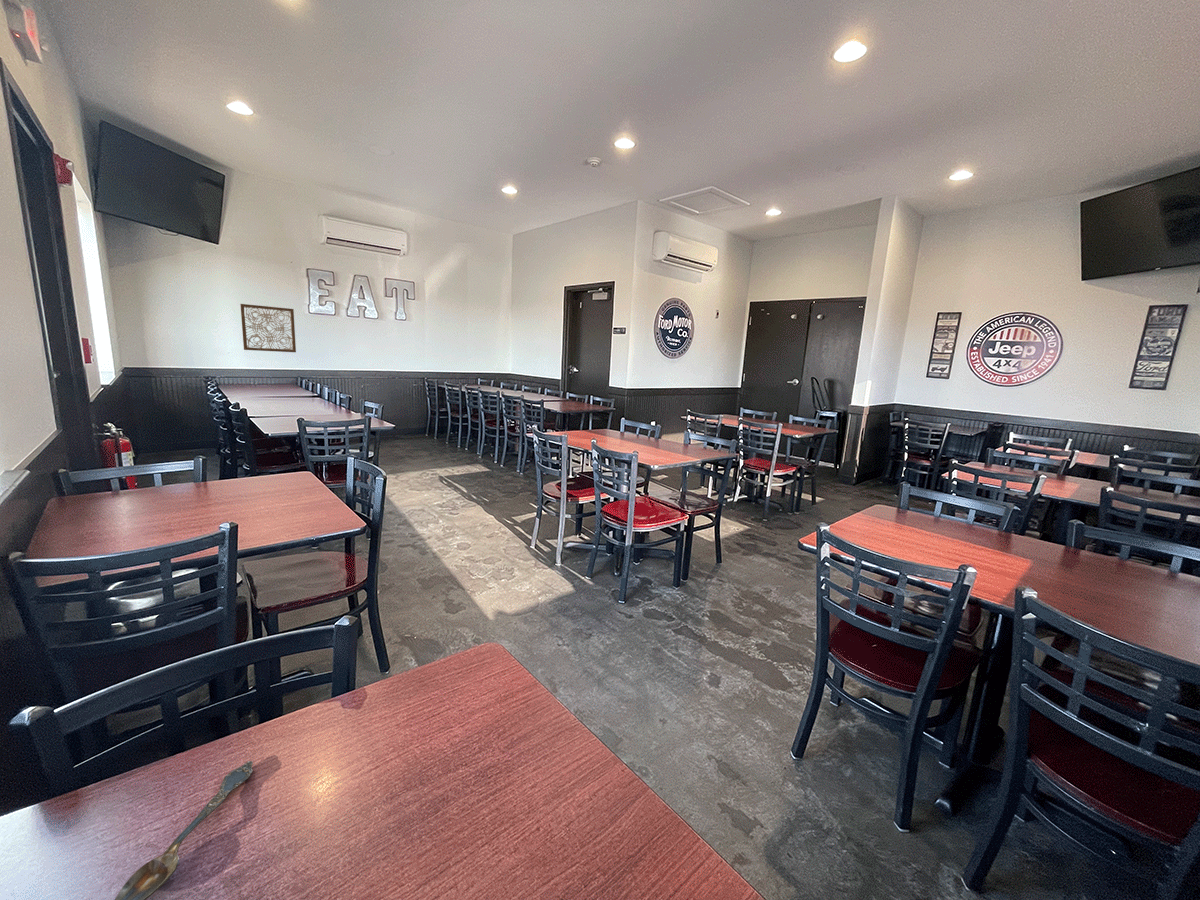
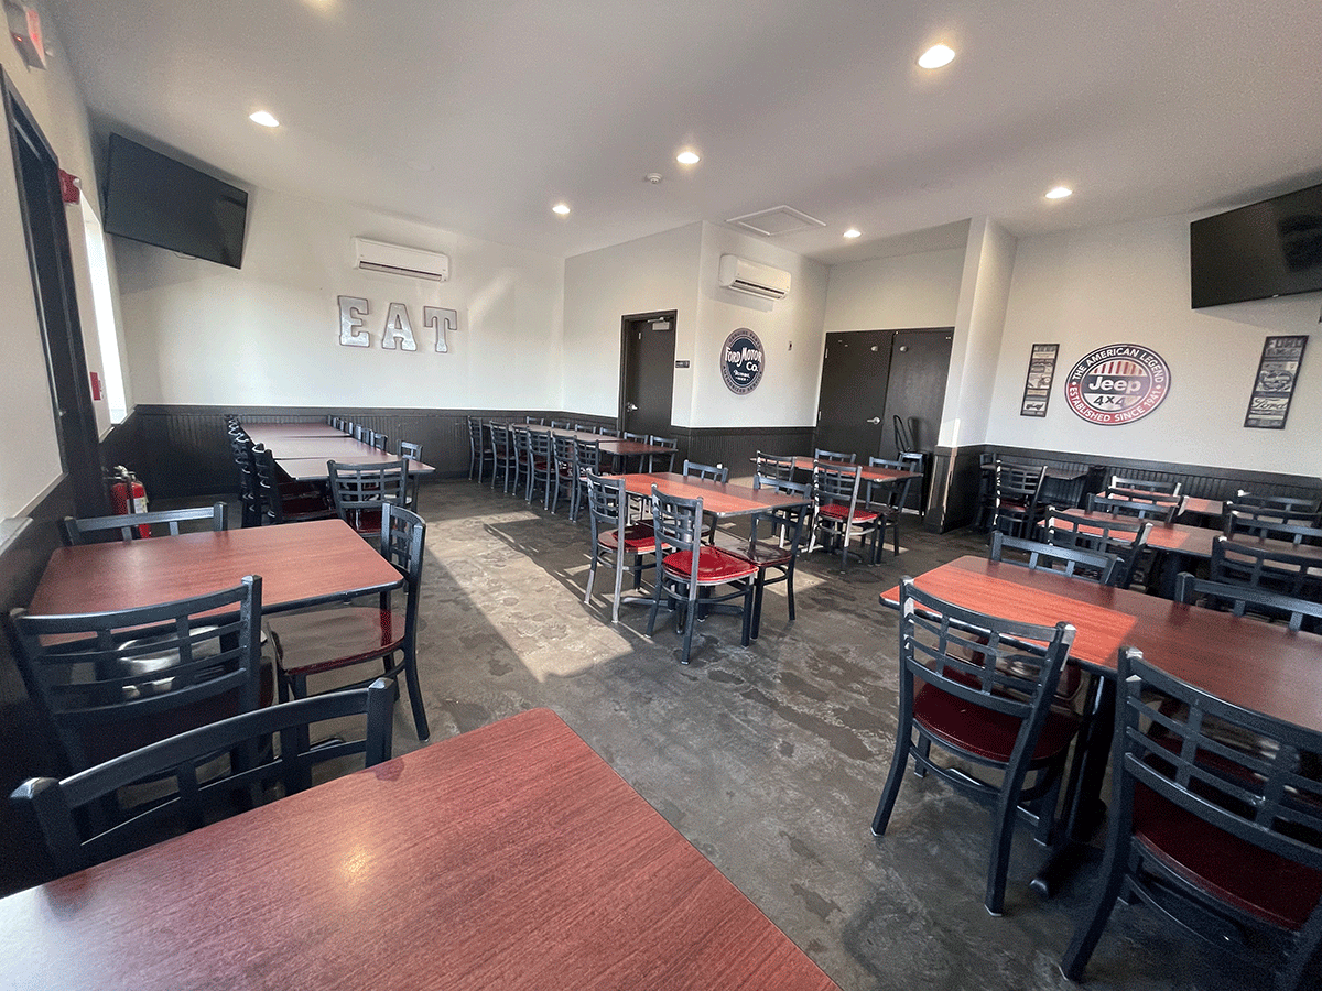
- spoon (194, 825)
- wall art (267, 329)
